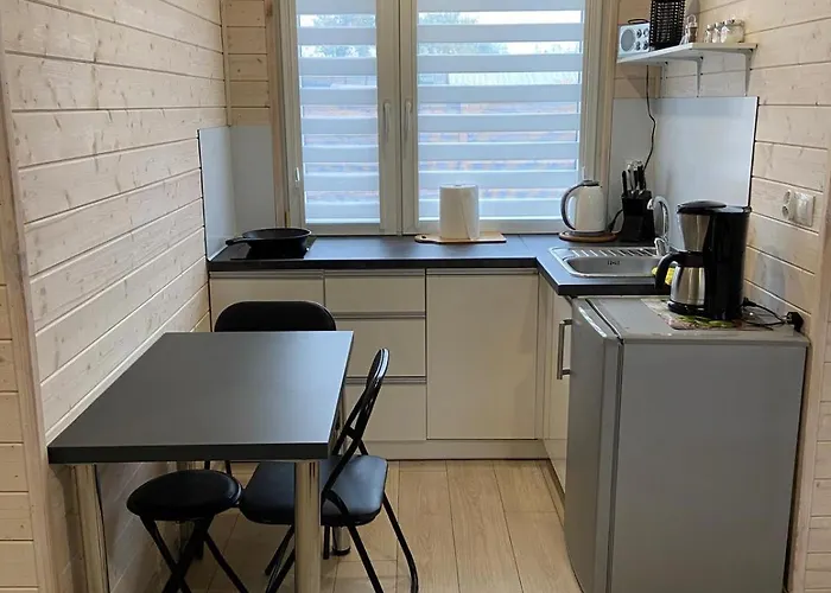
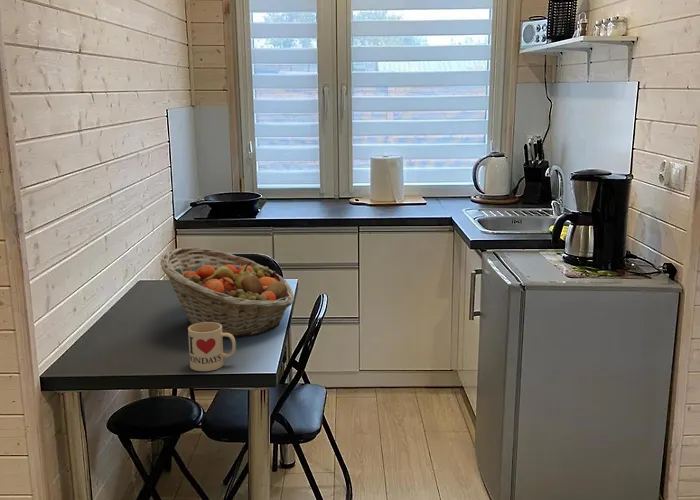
+ mug (212, 346)
+ fruit basket (229, 287)
